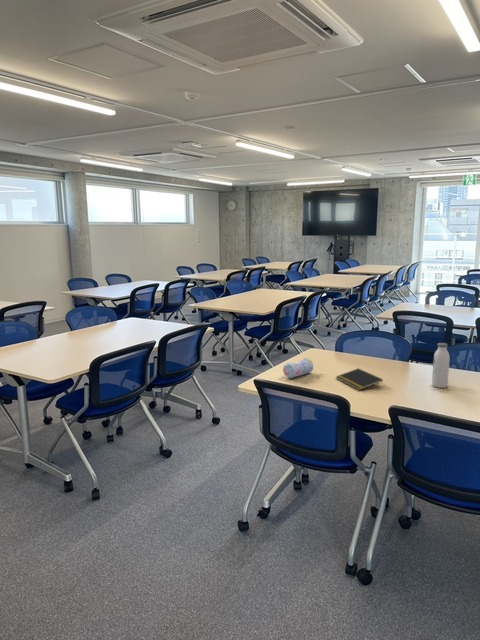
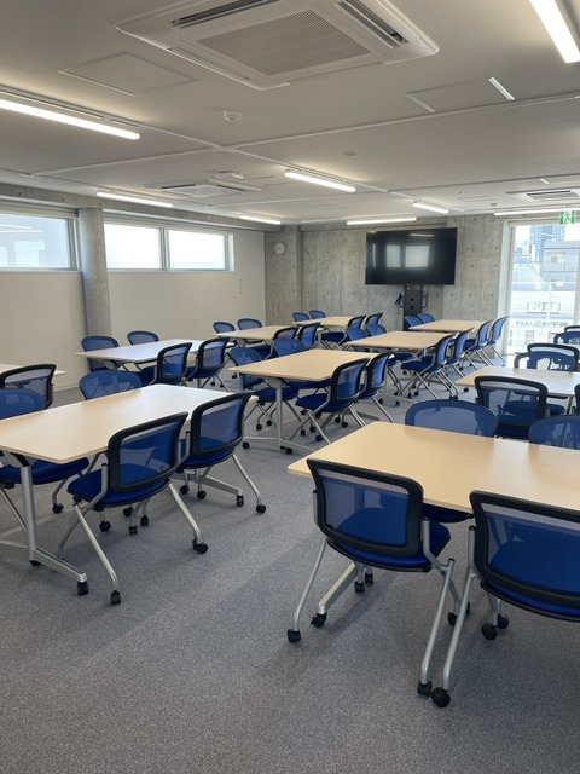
- pencil case (298, 368)
- notepad (358, 378)
- water bottle (441, 364)
